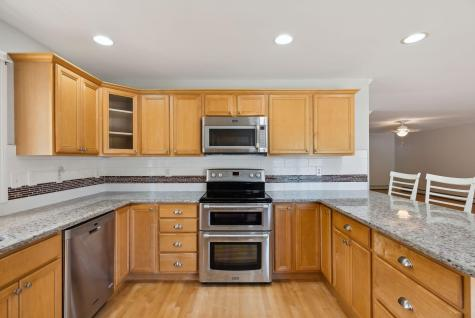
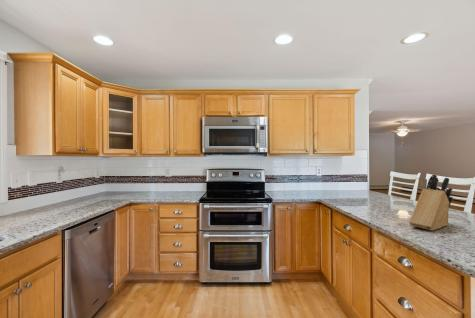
+ knife block (432, 200)
